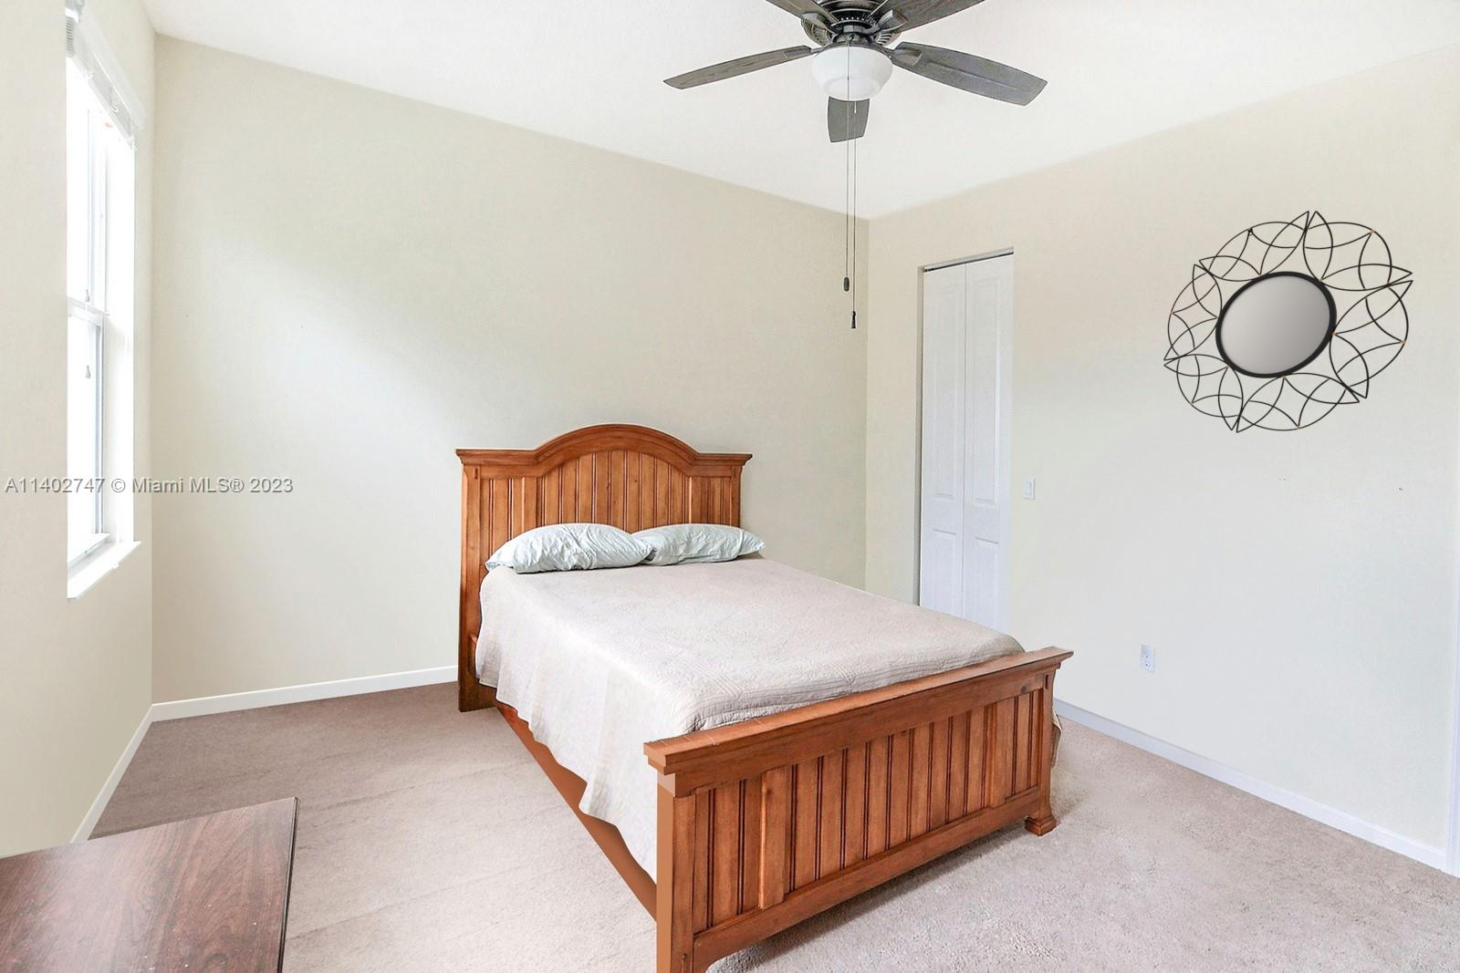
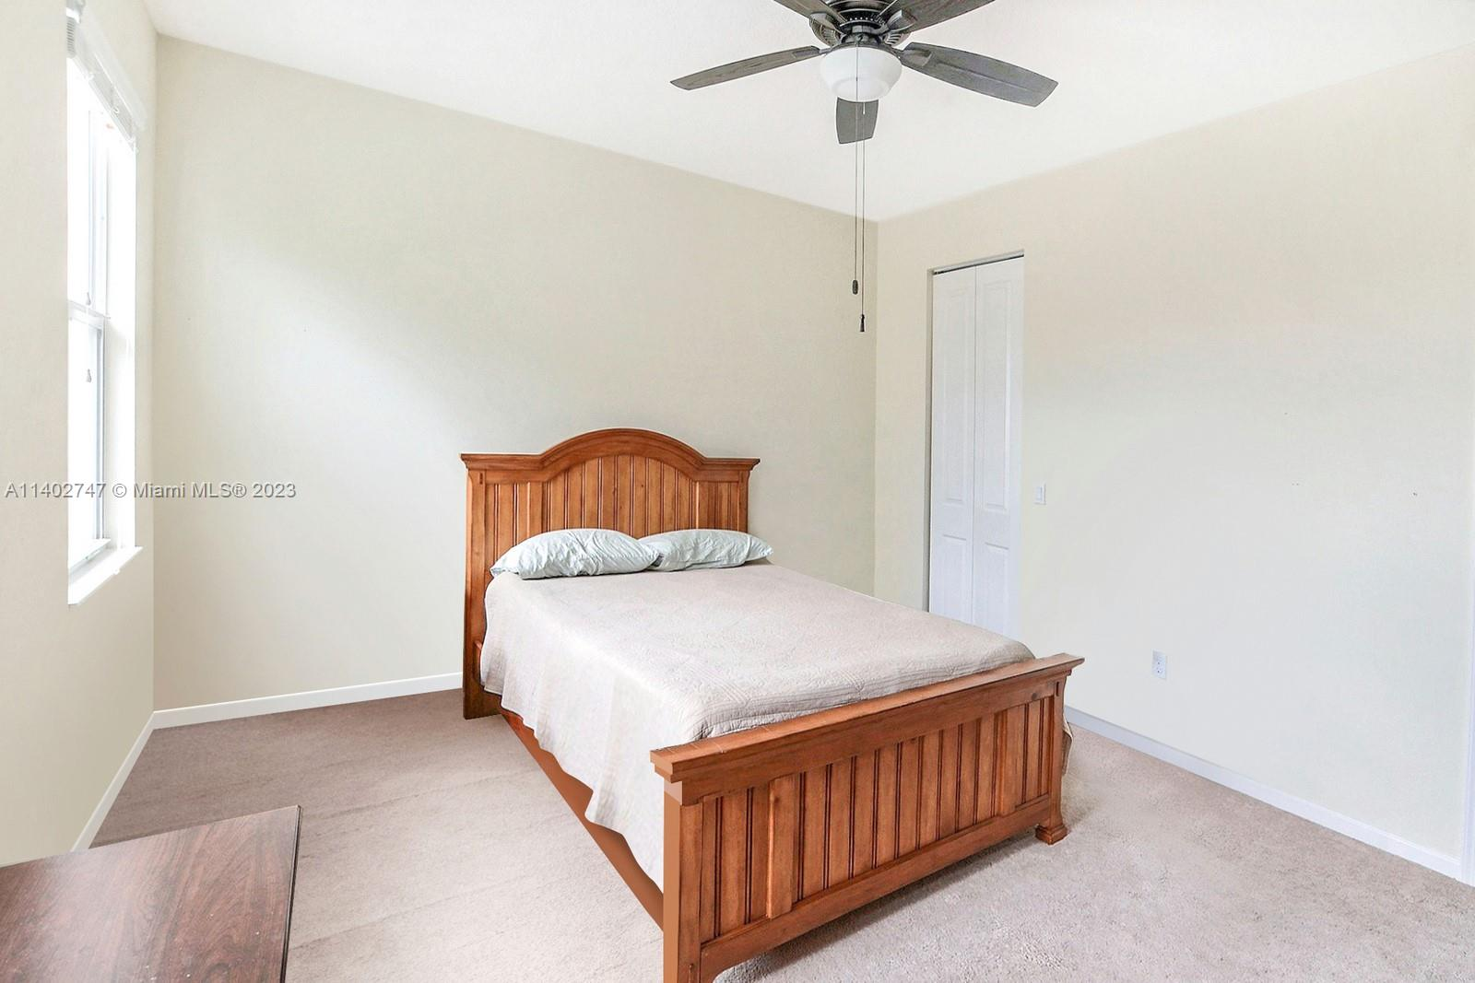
- home mirror (1273, 326)
